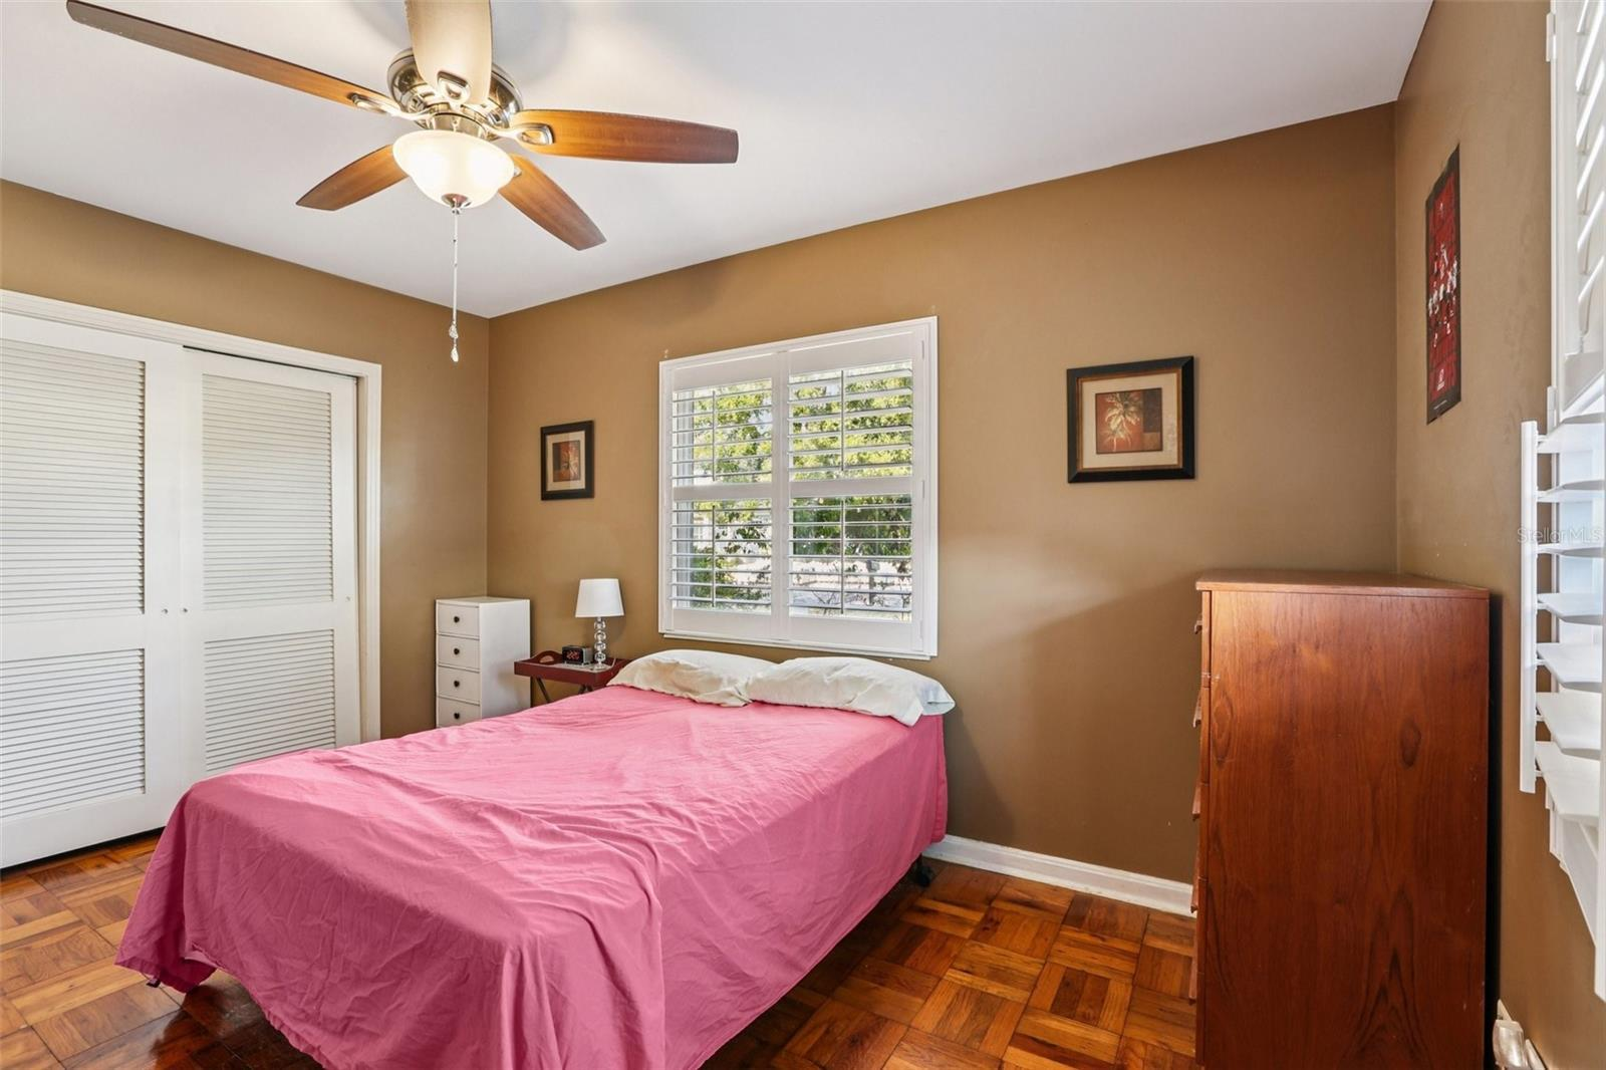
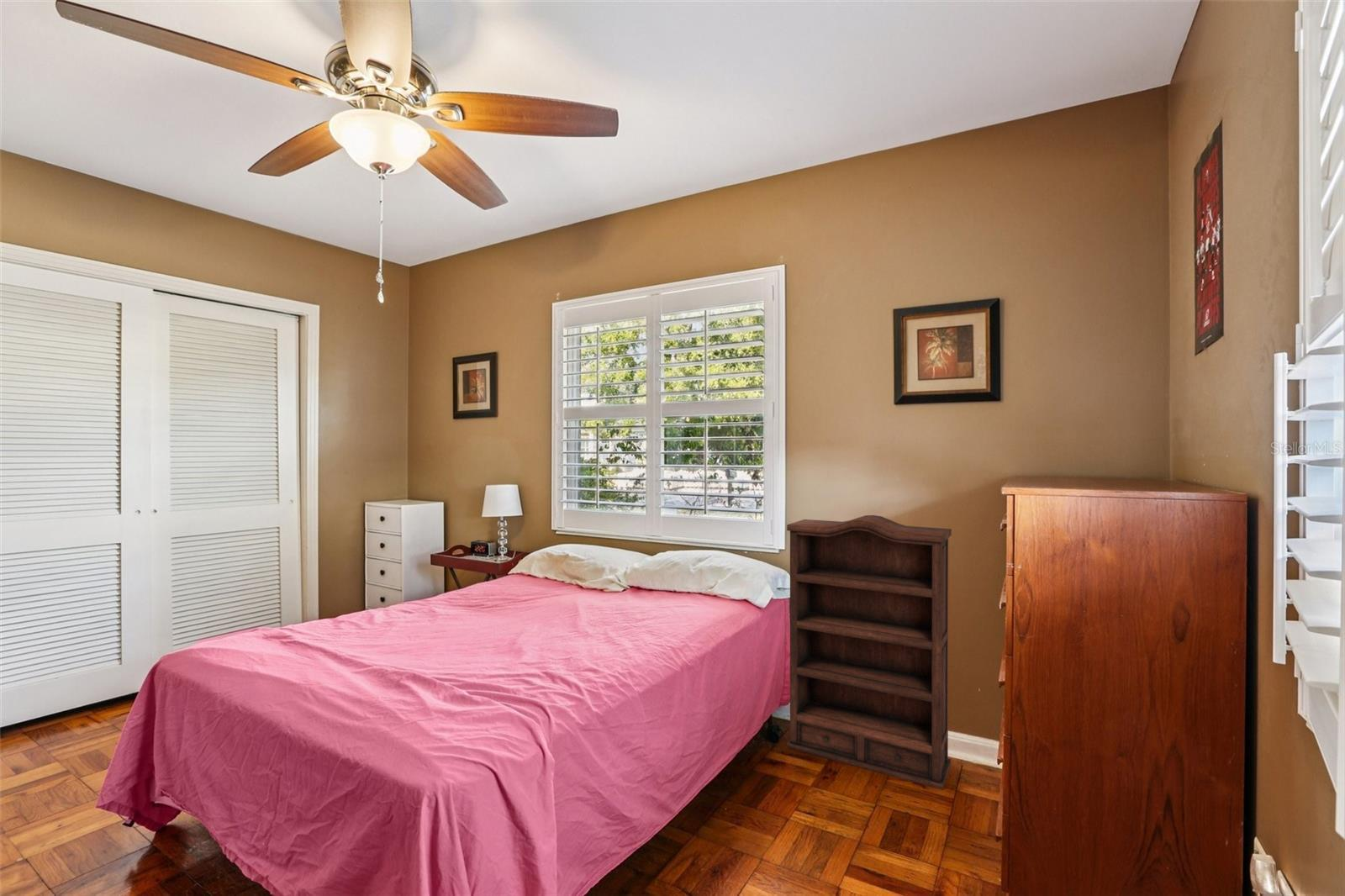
+ bookshelf (867, 636)
